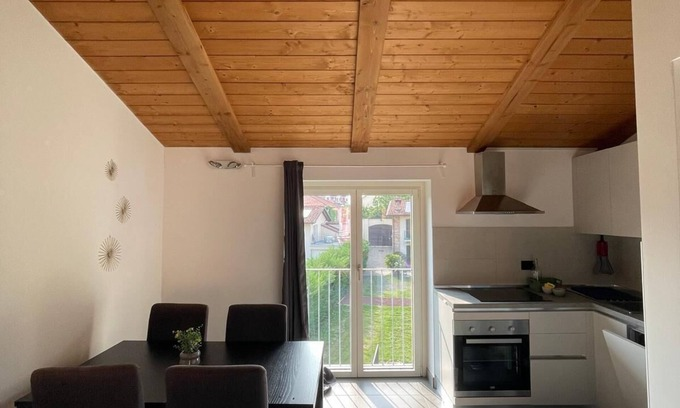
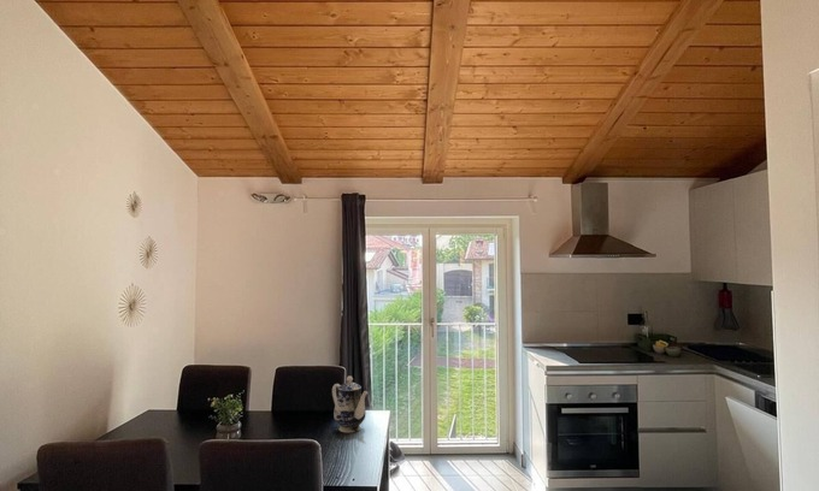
+ teapot (349, 402)
